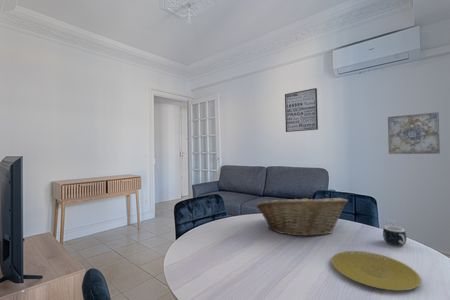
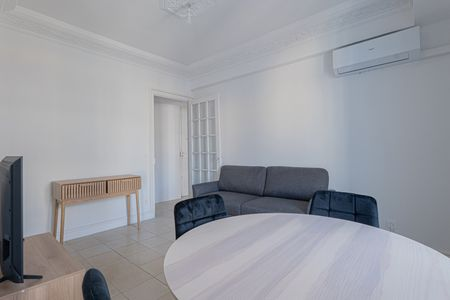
- wall art (300, 111)
- plate (372, 268)
- mug (396, 236)
- fruit basket (300, 210)
- wall art (412, 134)
